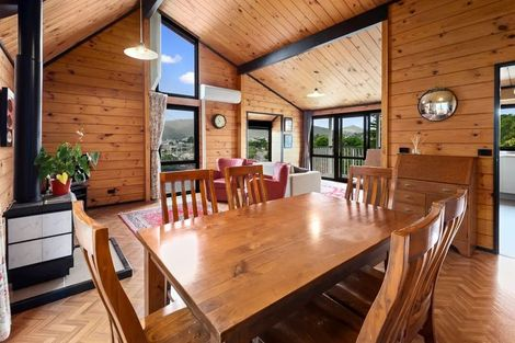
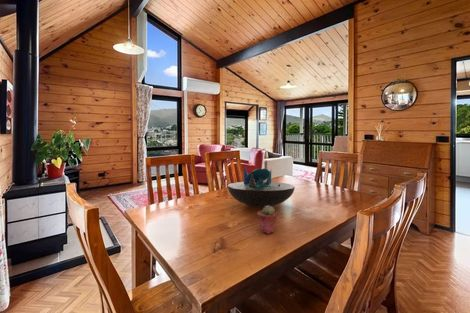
+ decorative bowl (260, 185)
+ potted succulent (267, 218)
